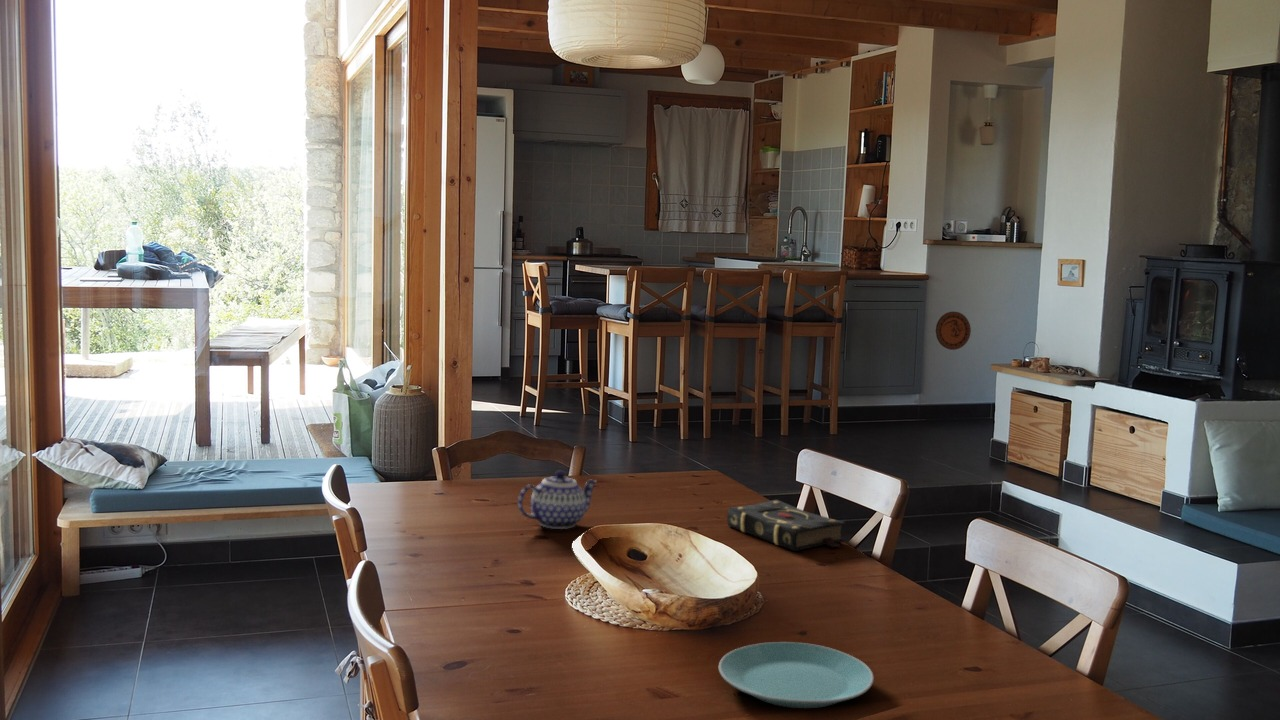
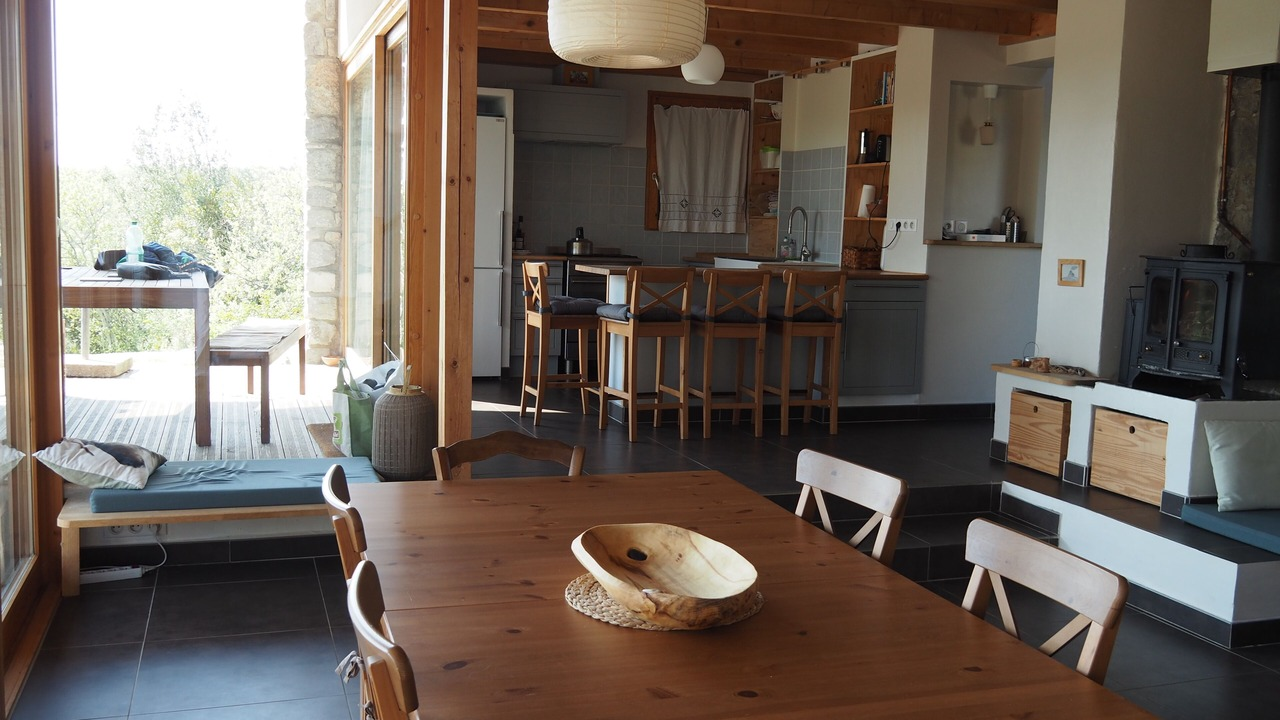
- plate (794, 677)
- decorative plate (952, 330)
- book (788, 525)
- teapot (558, 497)
